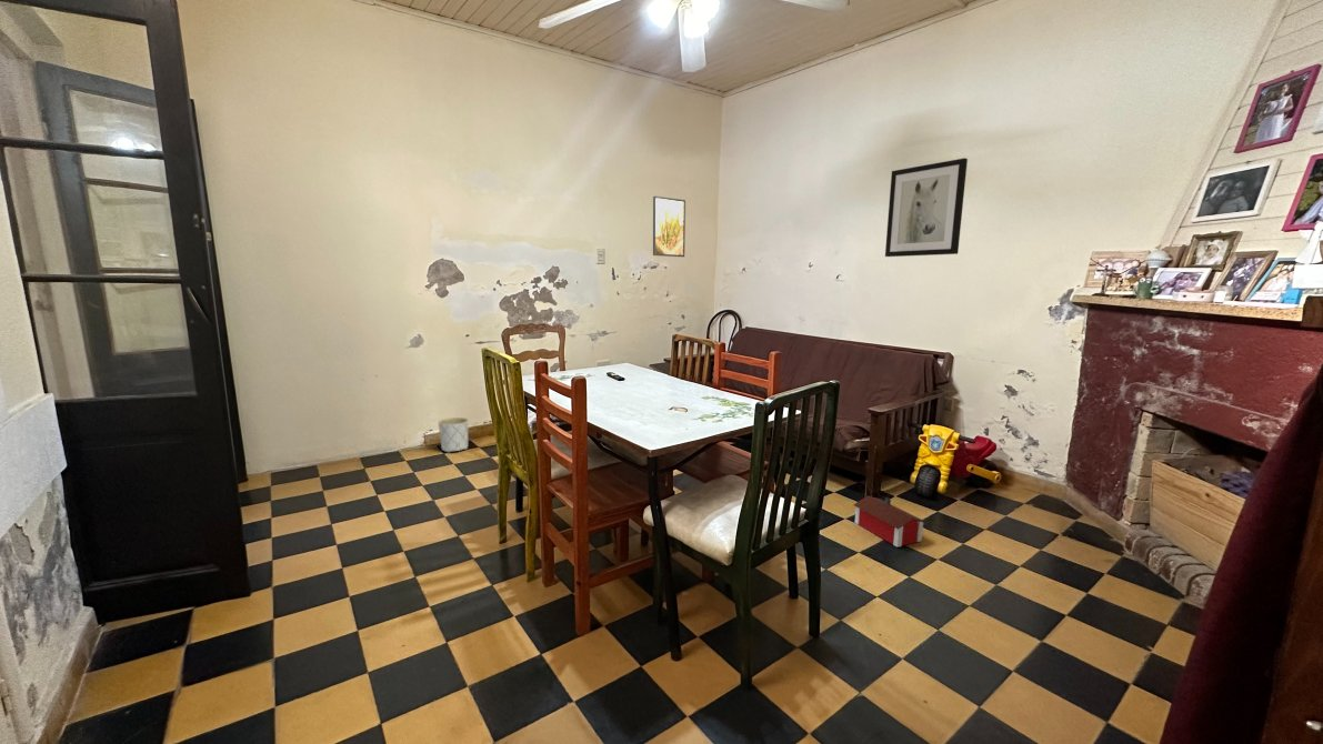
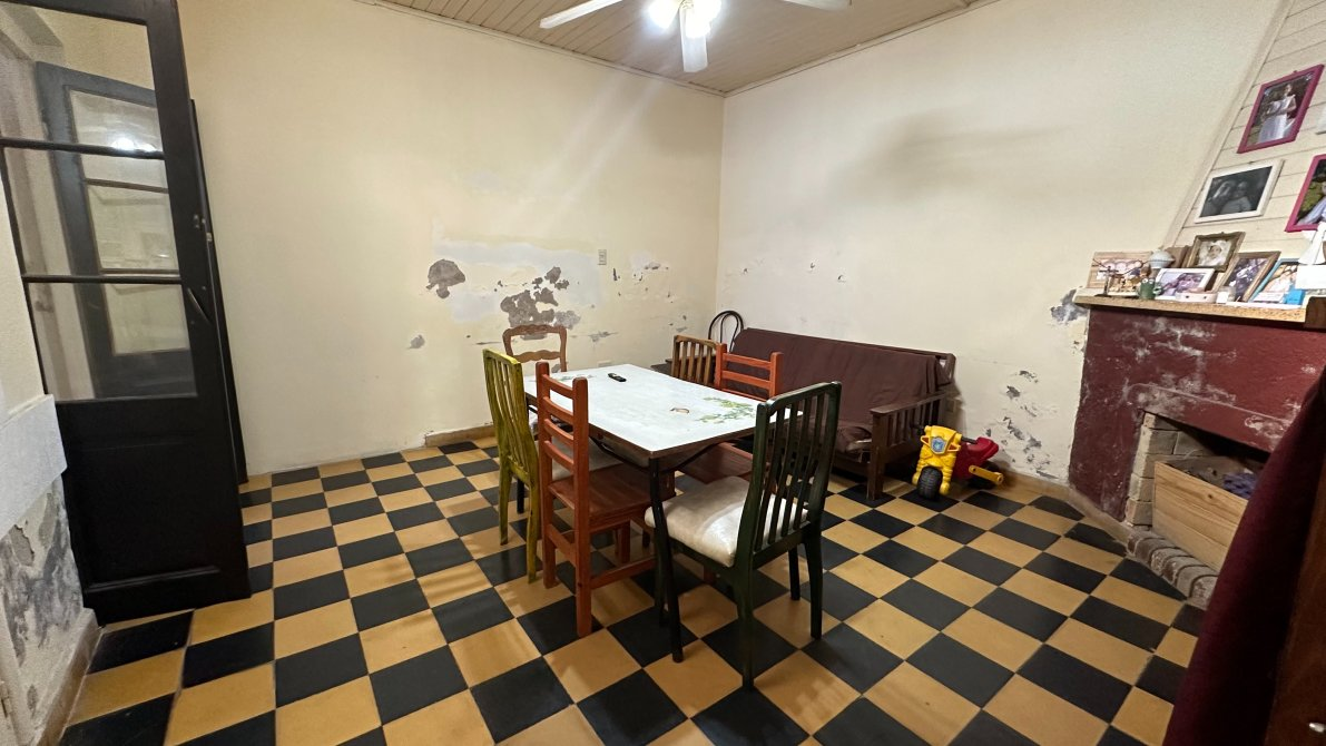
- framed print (669, 227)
- planter (453, 434)
- toy house (888, 516)
- wall art (923, 210)
